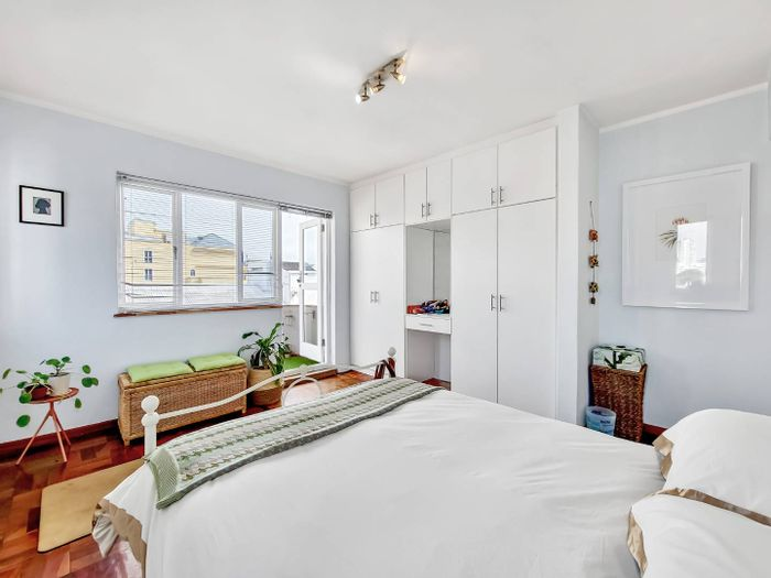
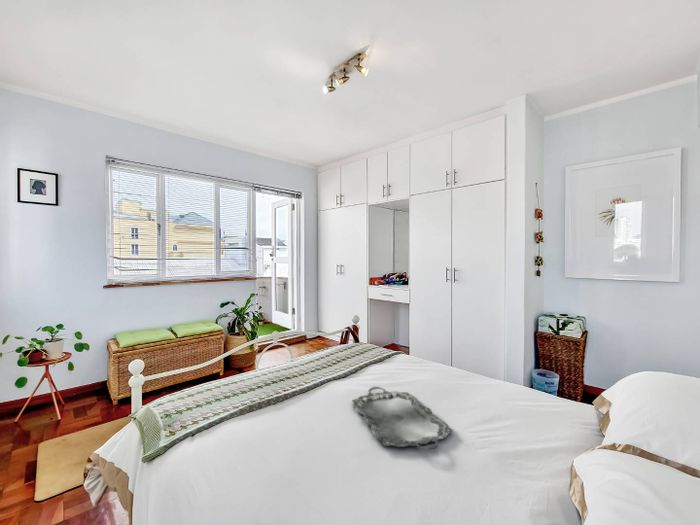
+ serving tray (397, 414)
